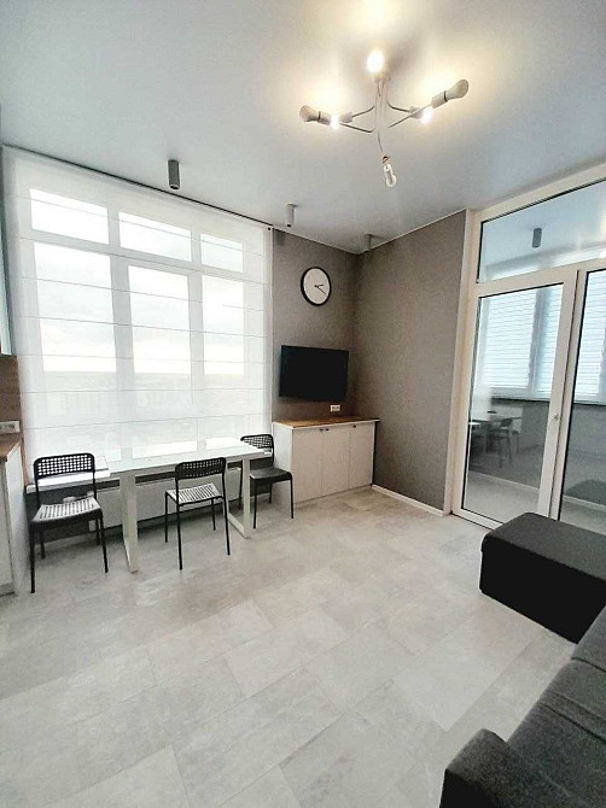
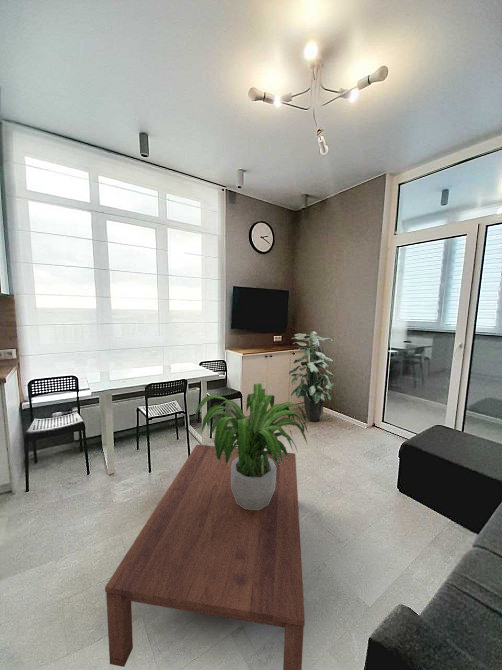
+ potted plant (249, 449)
+ coffee table (229, 528)
+ indoor plant (311, 375)
